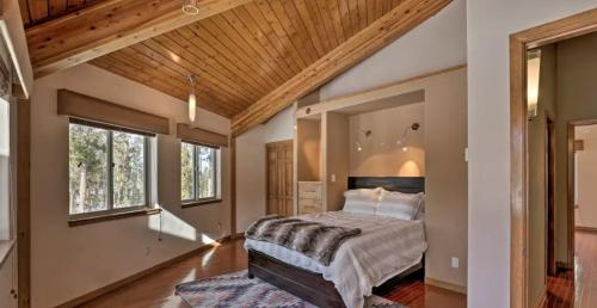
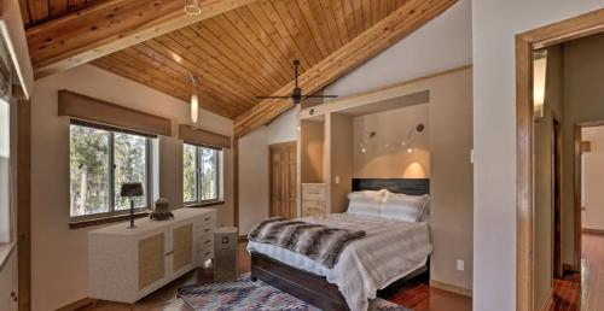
+ ceiling fan (296, 80)
+ table lamp (132, 204)
+ air purifier (226, 252)
+ decorative urn (162, 205)
+ sideboard (164, 251)
